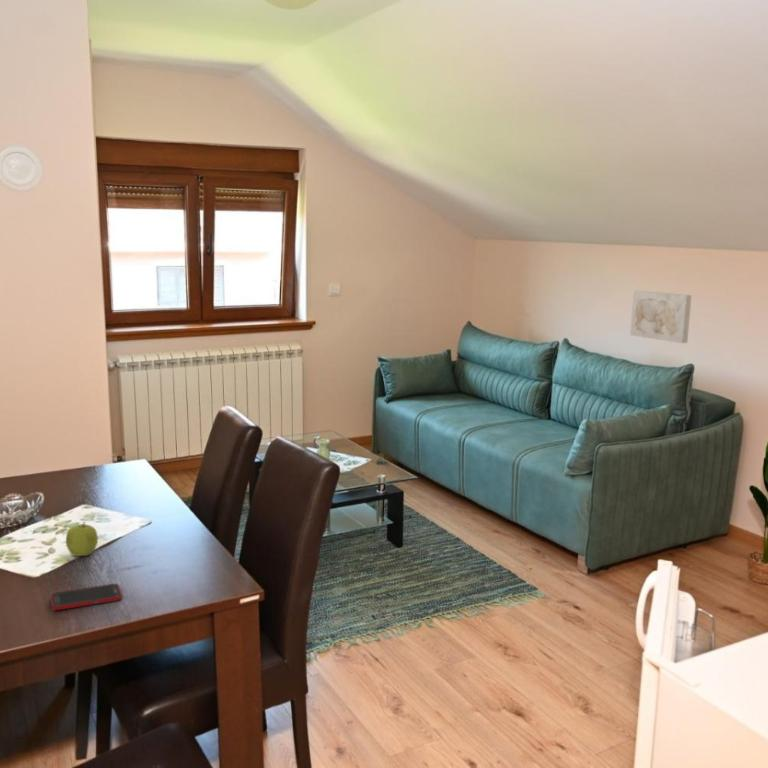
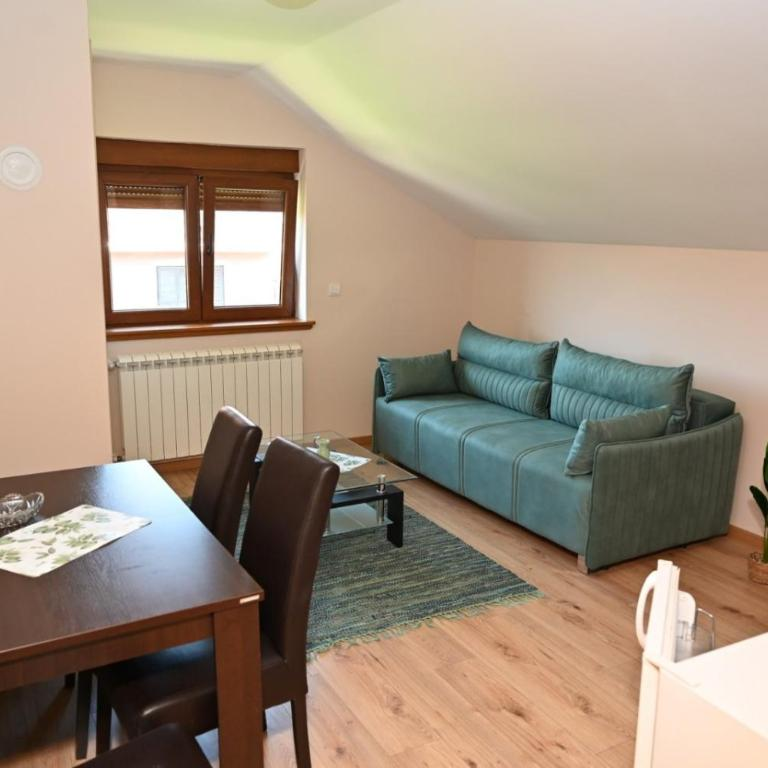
- fruit (81, 538)
- cell phone (86, 596)
- wall art (659, 316)
